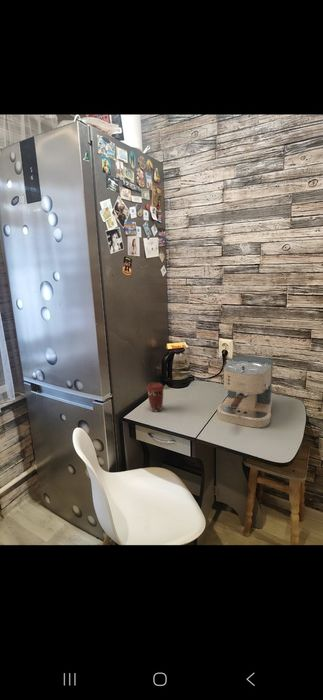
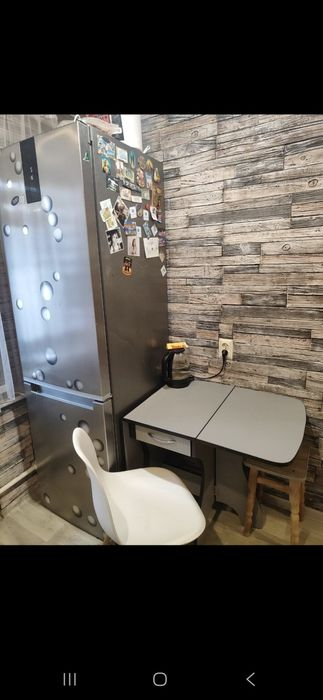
- coffee cup (155, 397)
- coffee maker (245, 389)
